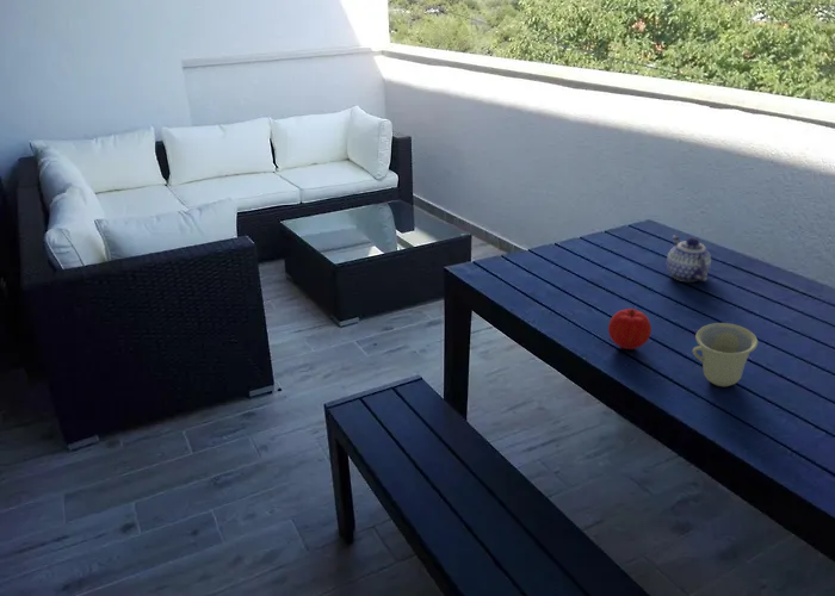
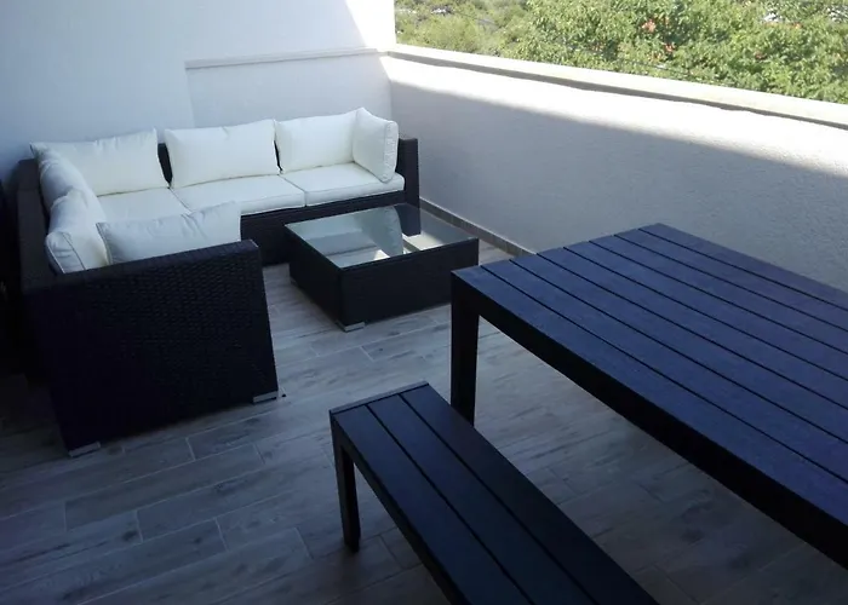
- teapot (688, 256)
- fruit (629, 328)
- cup (722, 359)
